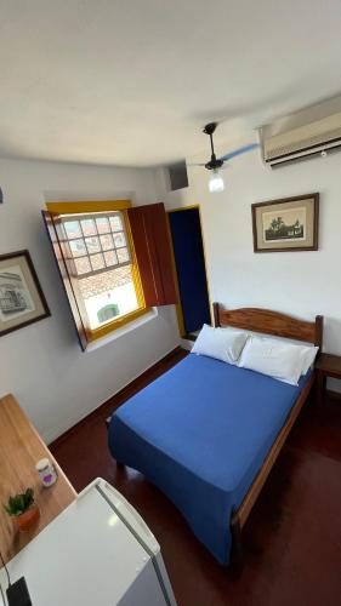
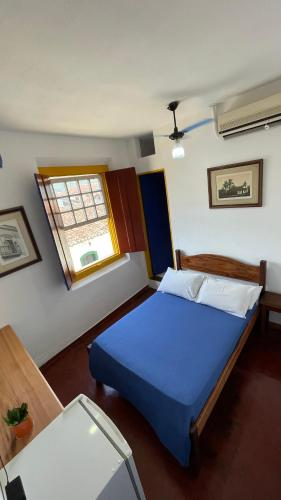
- toy (46, 470)
